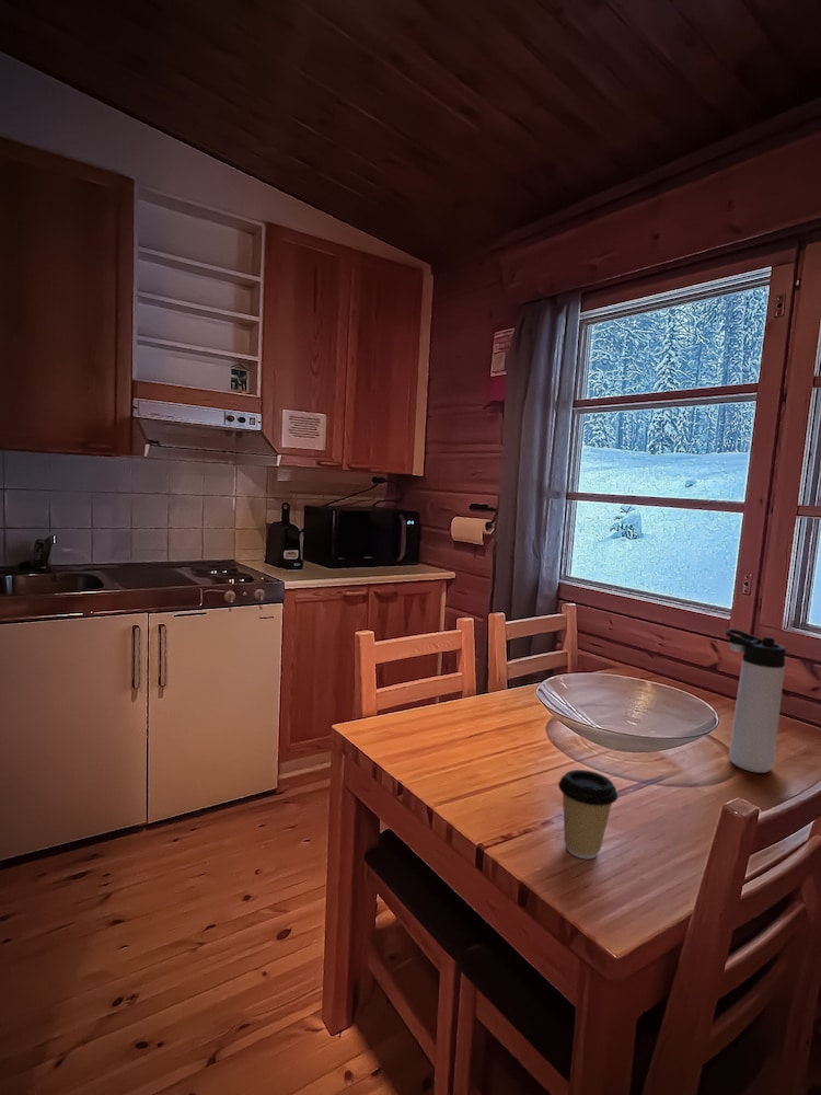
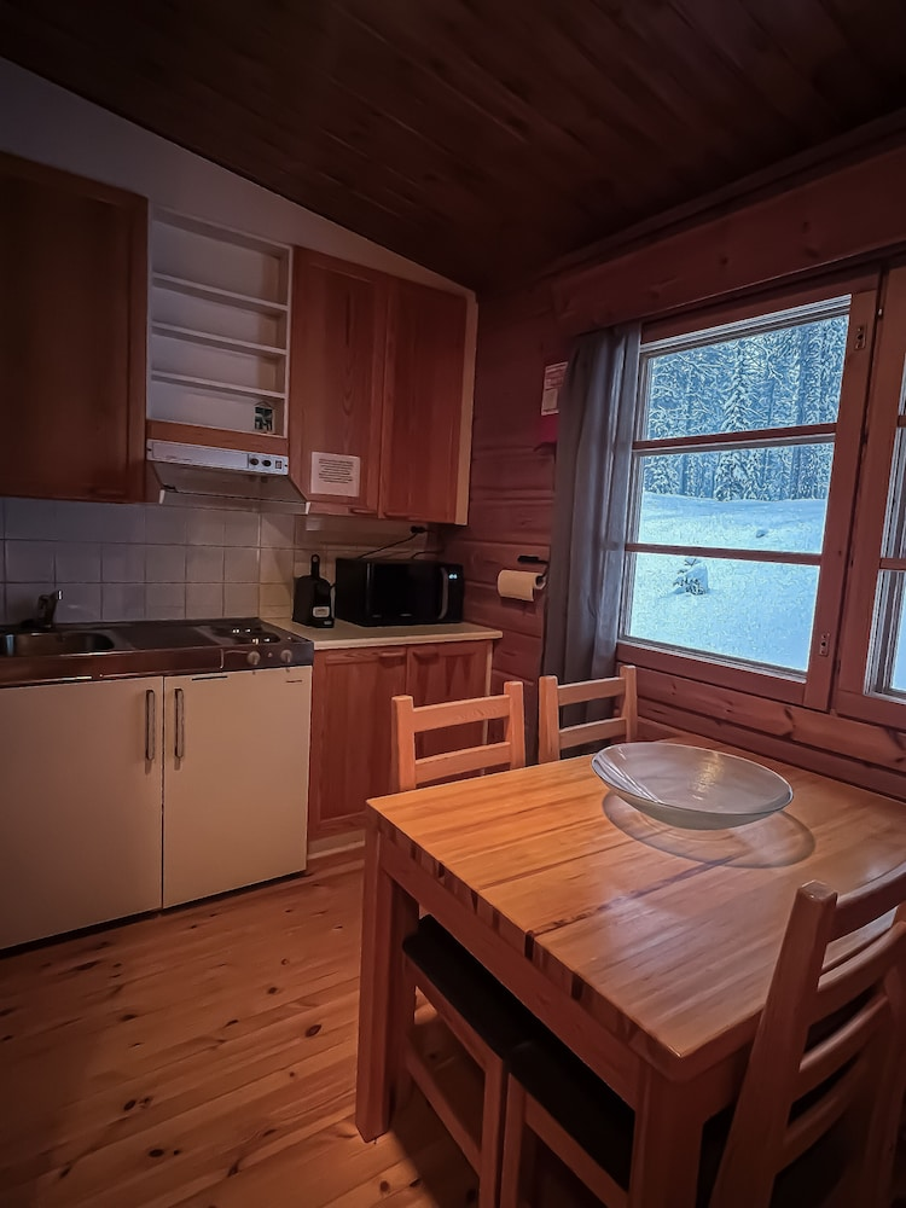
- thermos bottle (748, 699)
- coffee cup (585, 814)
